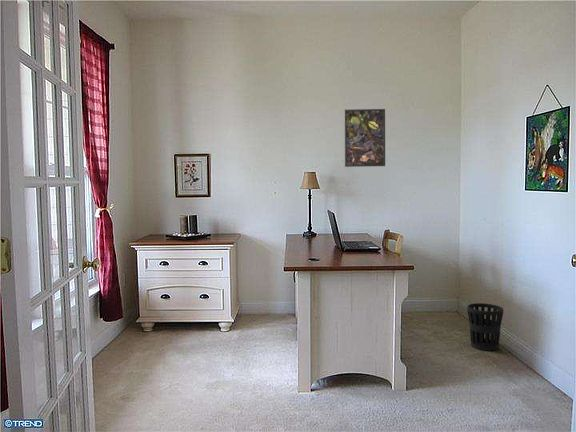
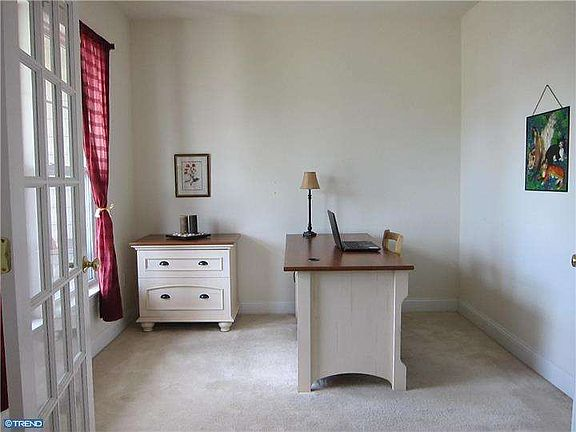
- wastebasket (484, 326)
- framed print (364, 138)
